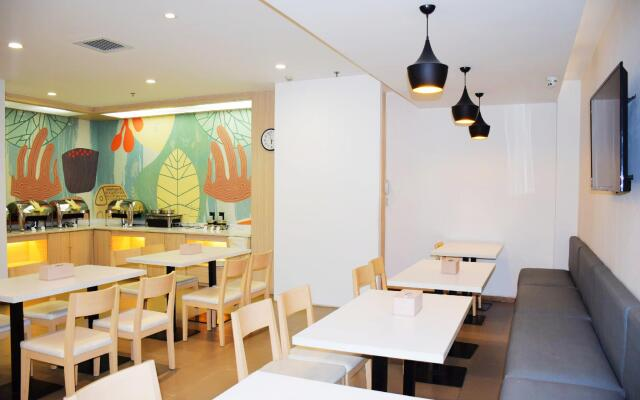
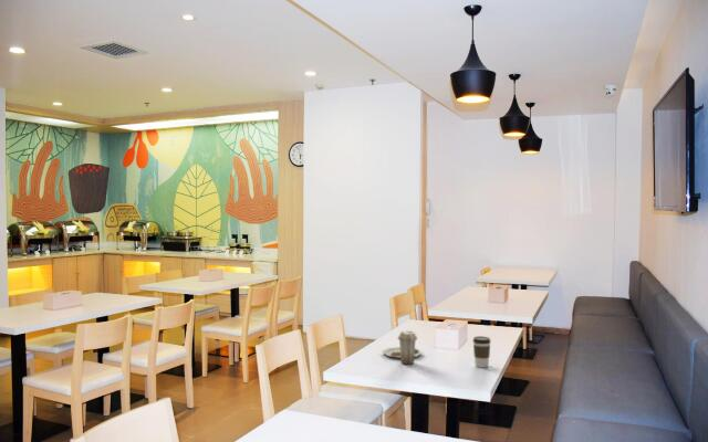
+ coffee cup (481, 351)
+ plate (402, 341)
